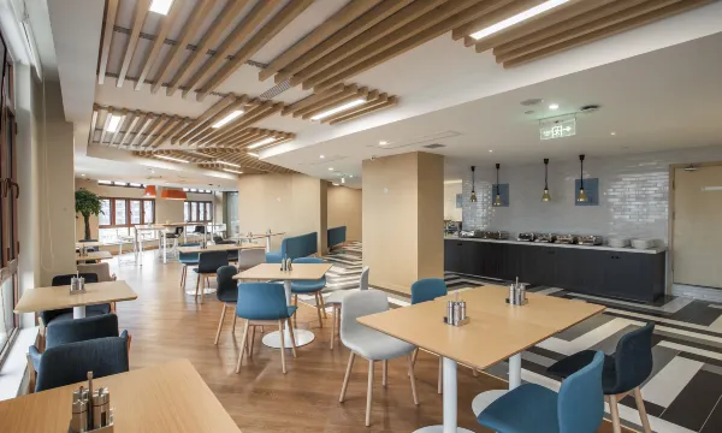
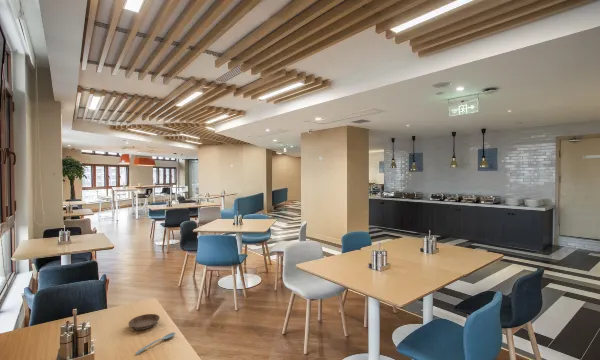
+ spoon (156, 341)
+ saucer (144, 322)
